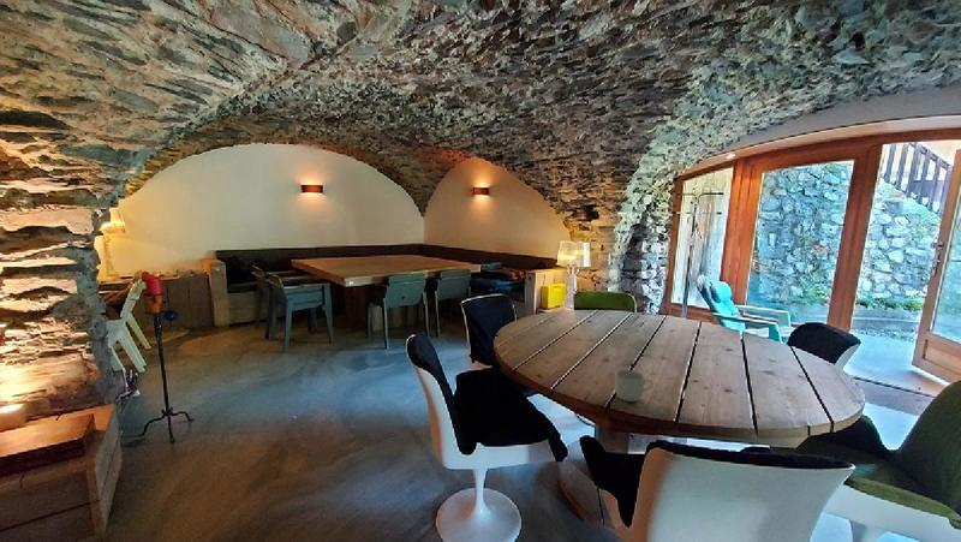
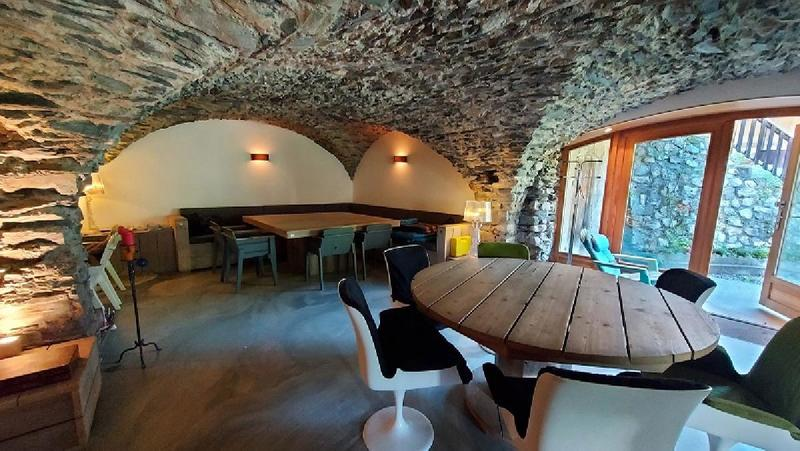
- mug (633, 386)
